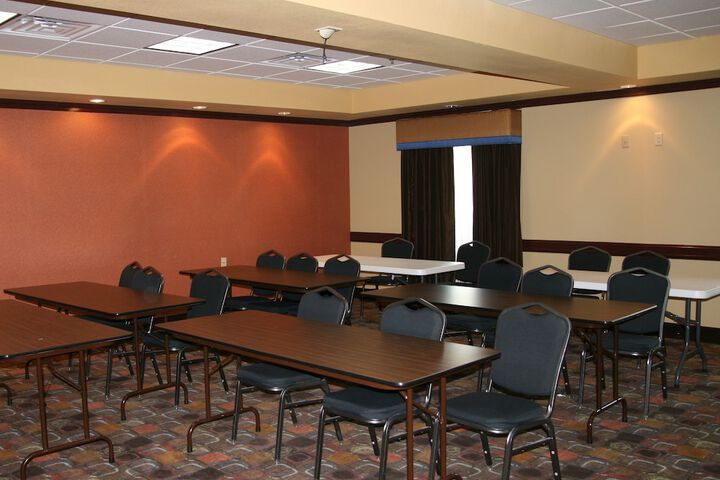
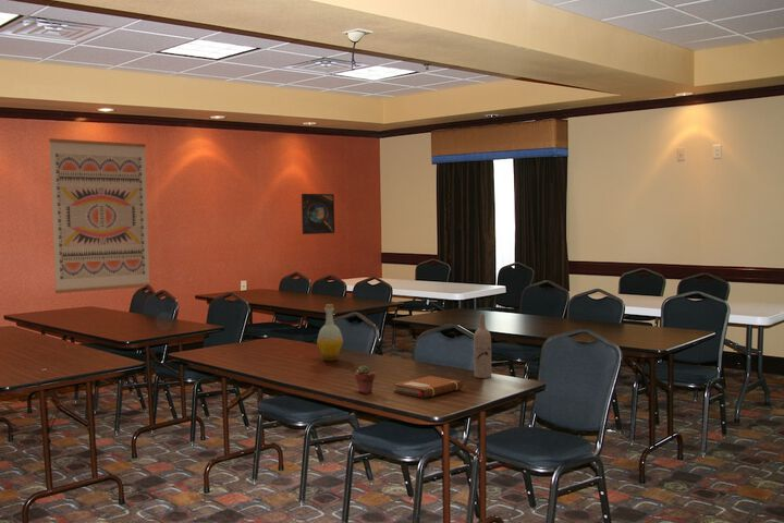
+ wine bottle (482, 345)
+ wall art (101, 216)
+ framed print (318, 214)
+ notebook (427, 386)
+ bottle (329, 332)
+ potted succulent (365, 378)
